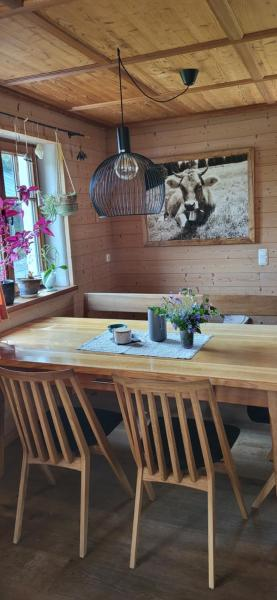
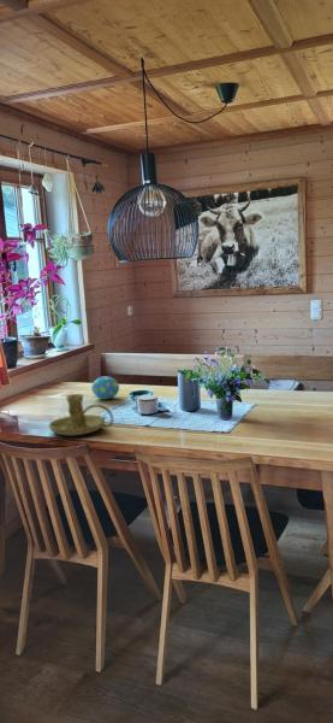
+ candle holder (82, 413)
+ decorative egg (105, 387)
